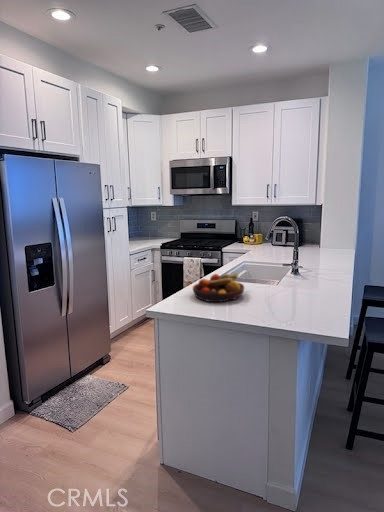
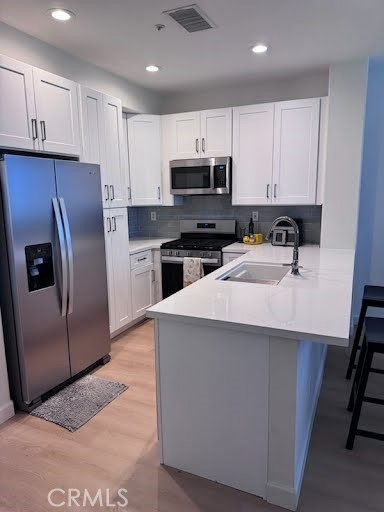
- fruit bowl (218, 284)
